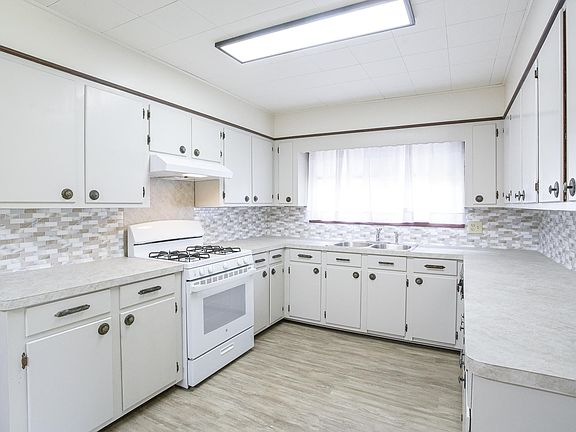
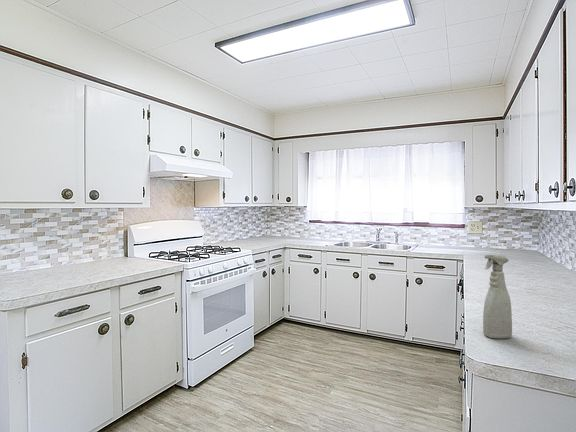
+ spray bottle (497, 294)
